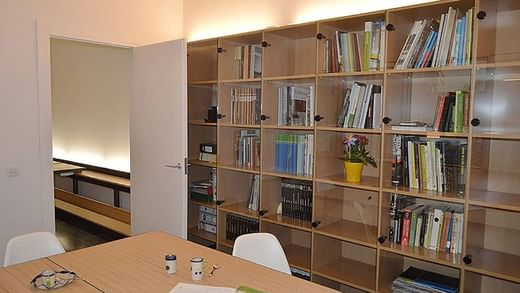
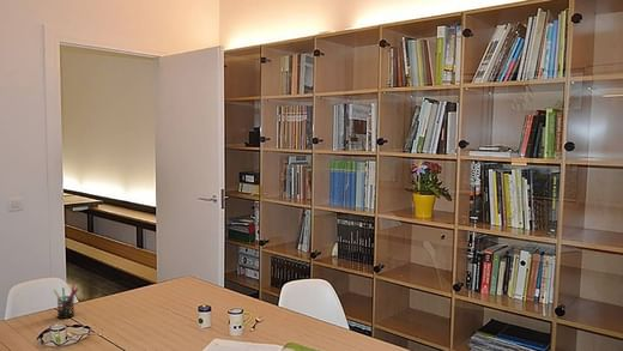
+ pen holder (65, 299)
